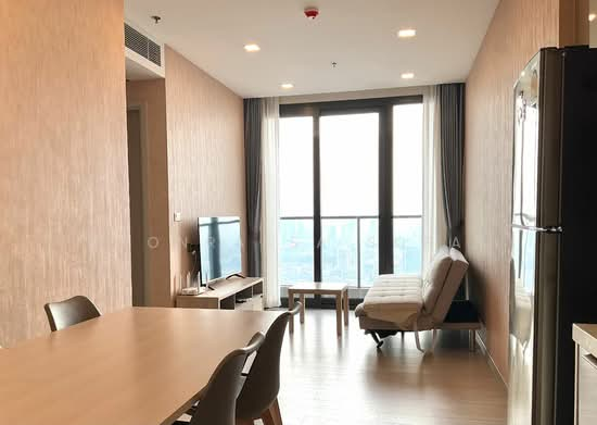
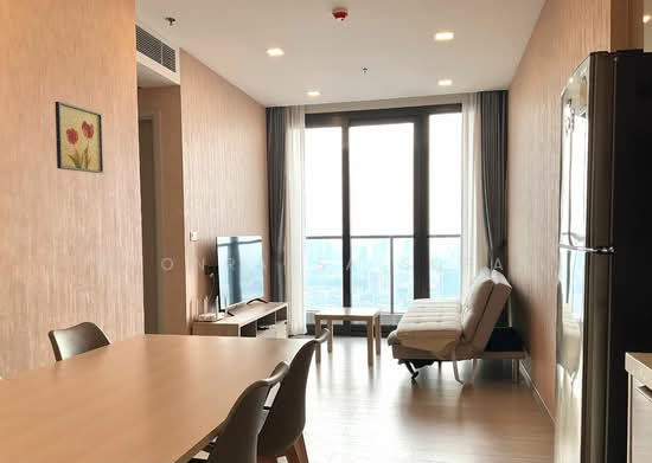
+ wall art (79, 139)
